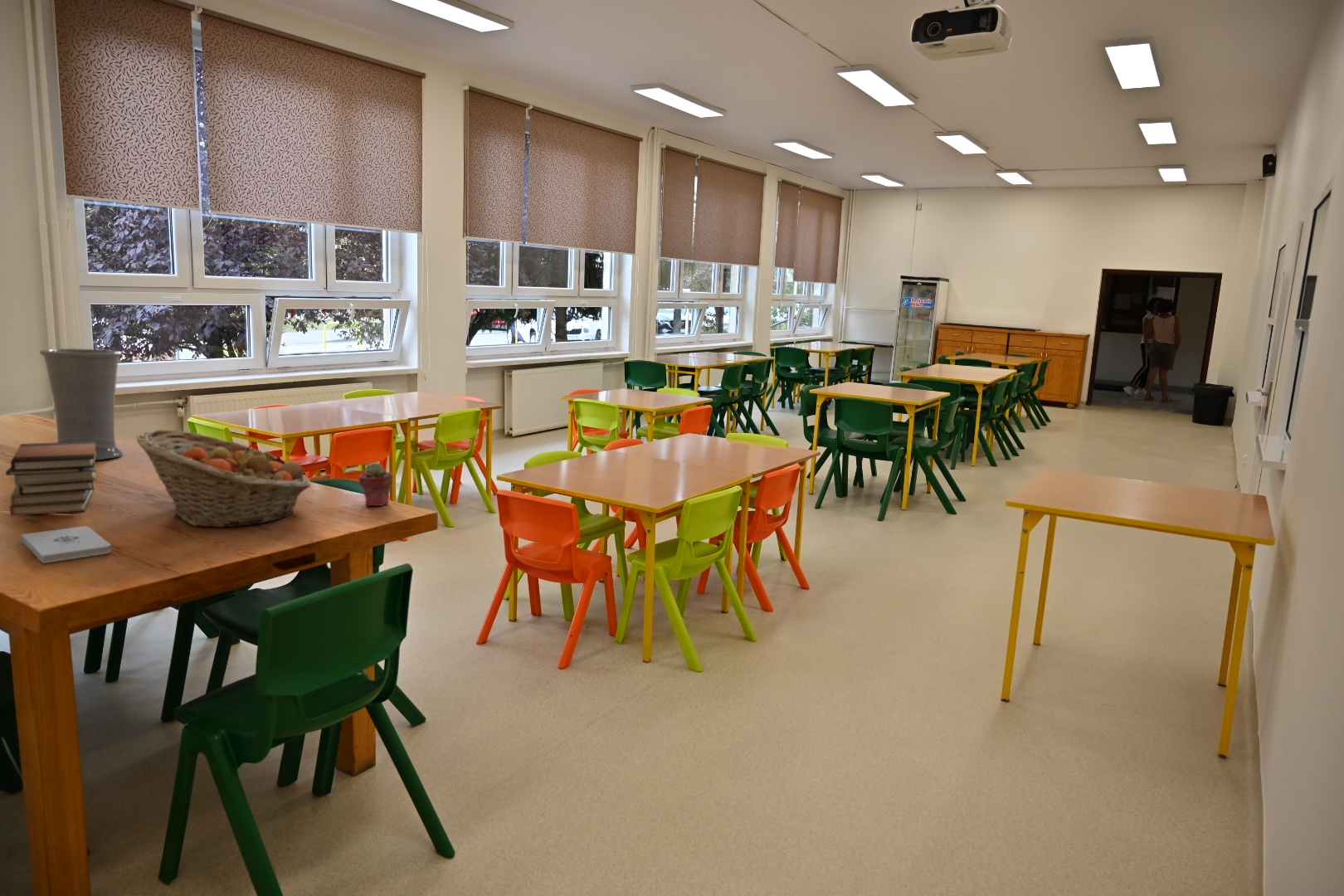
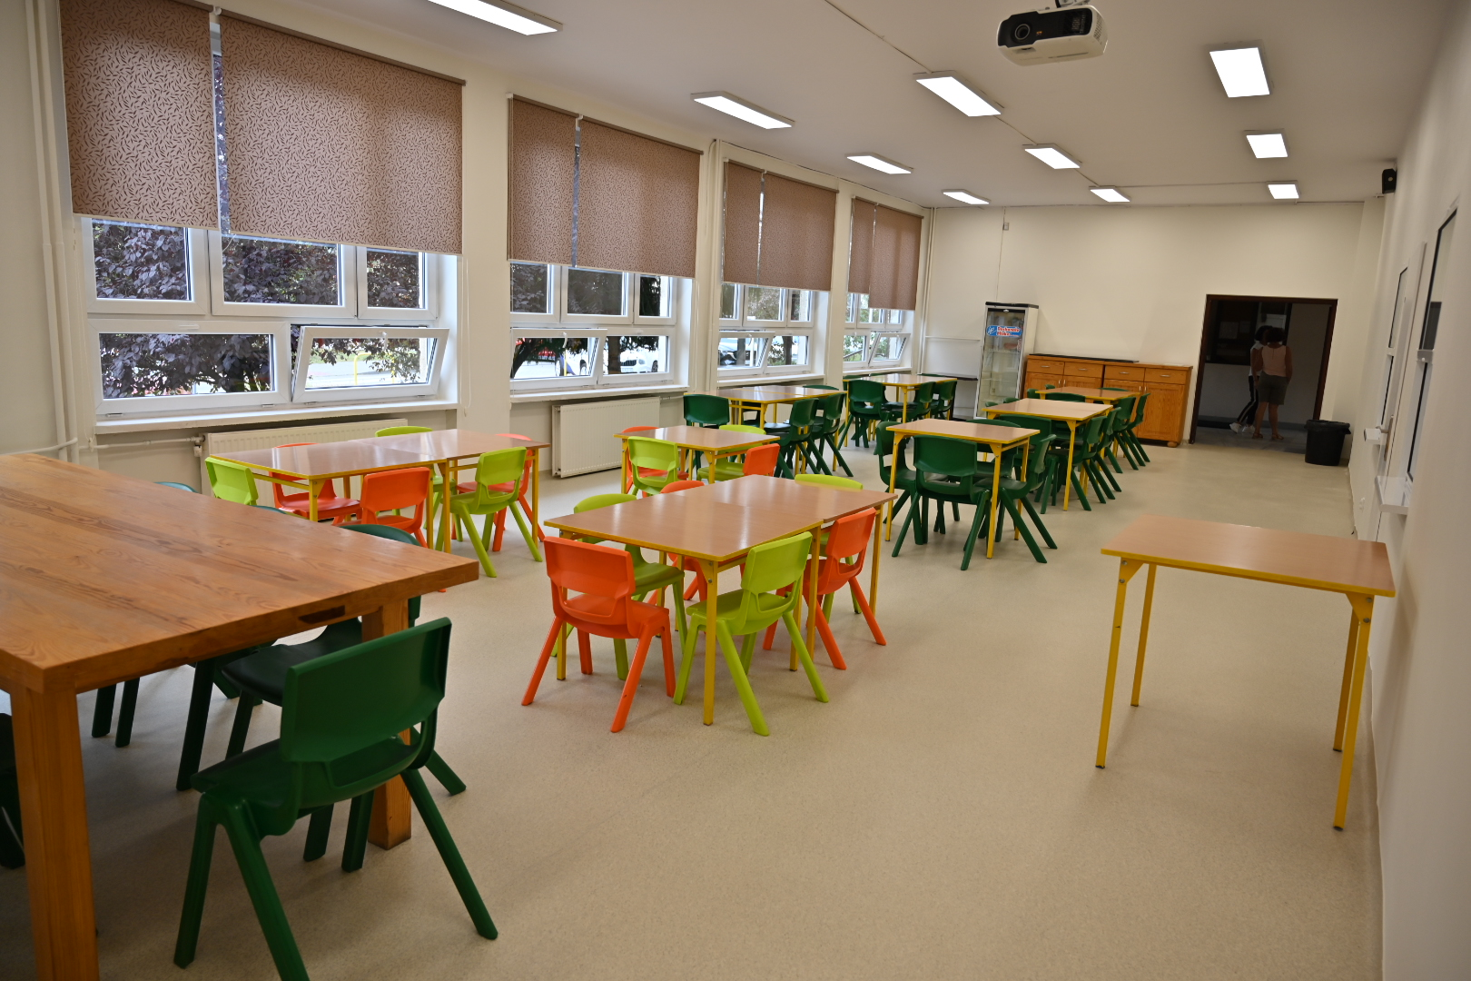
- vase (85, 403)
- fruit basket (226, 472)
- book stack (56, 476)
- potted succulent (376, 483)
- notepad (66, 543)
